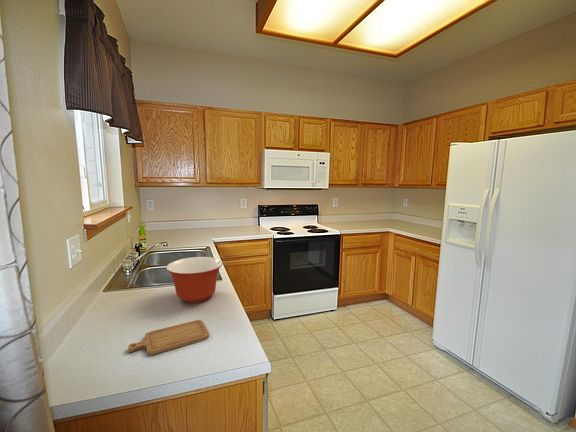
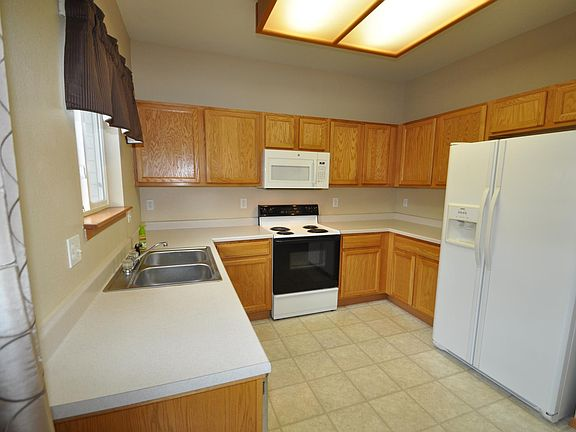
- chopping board (169, 337)
- mixing bowl (195, 280)
